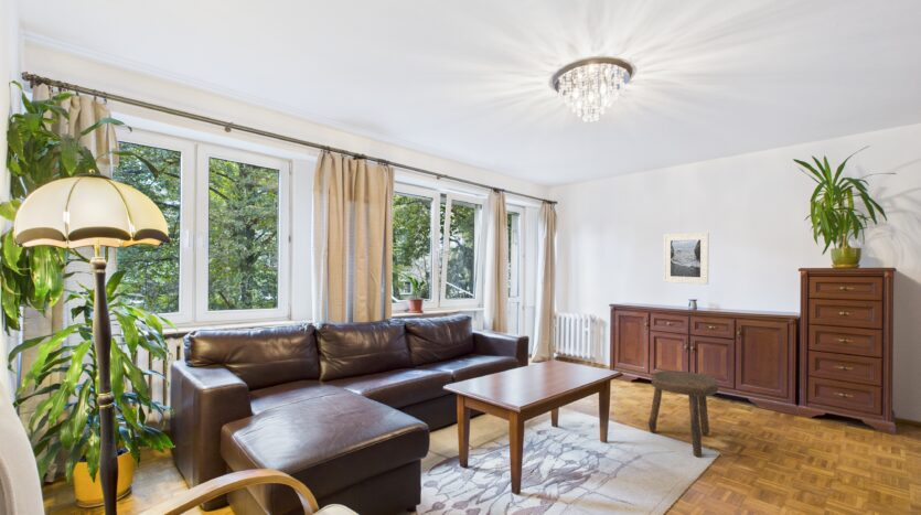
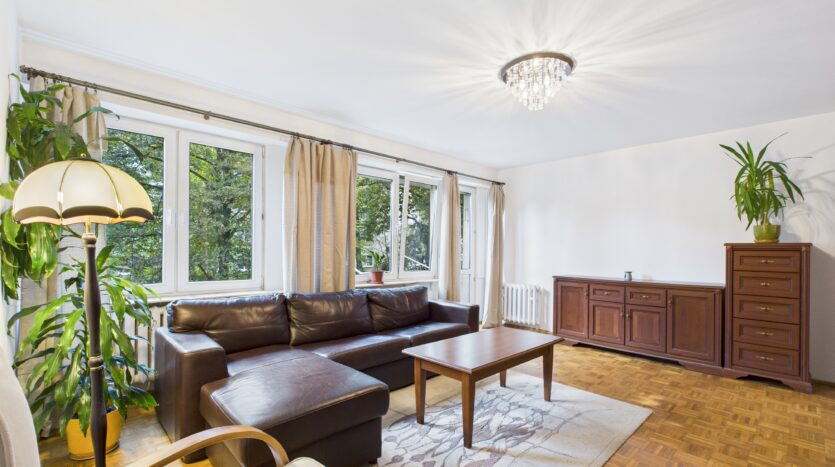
- stool (689, 409)
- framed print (685, 258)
